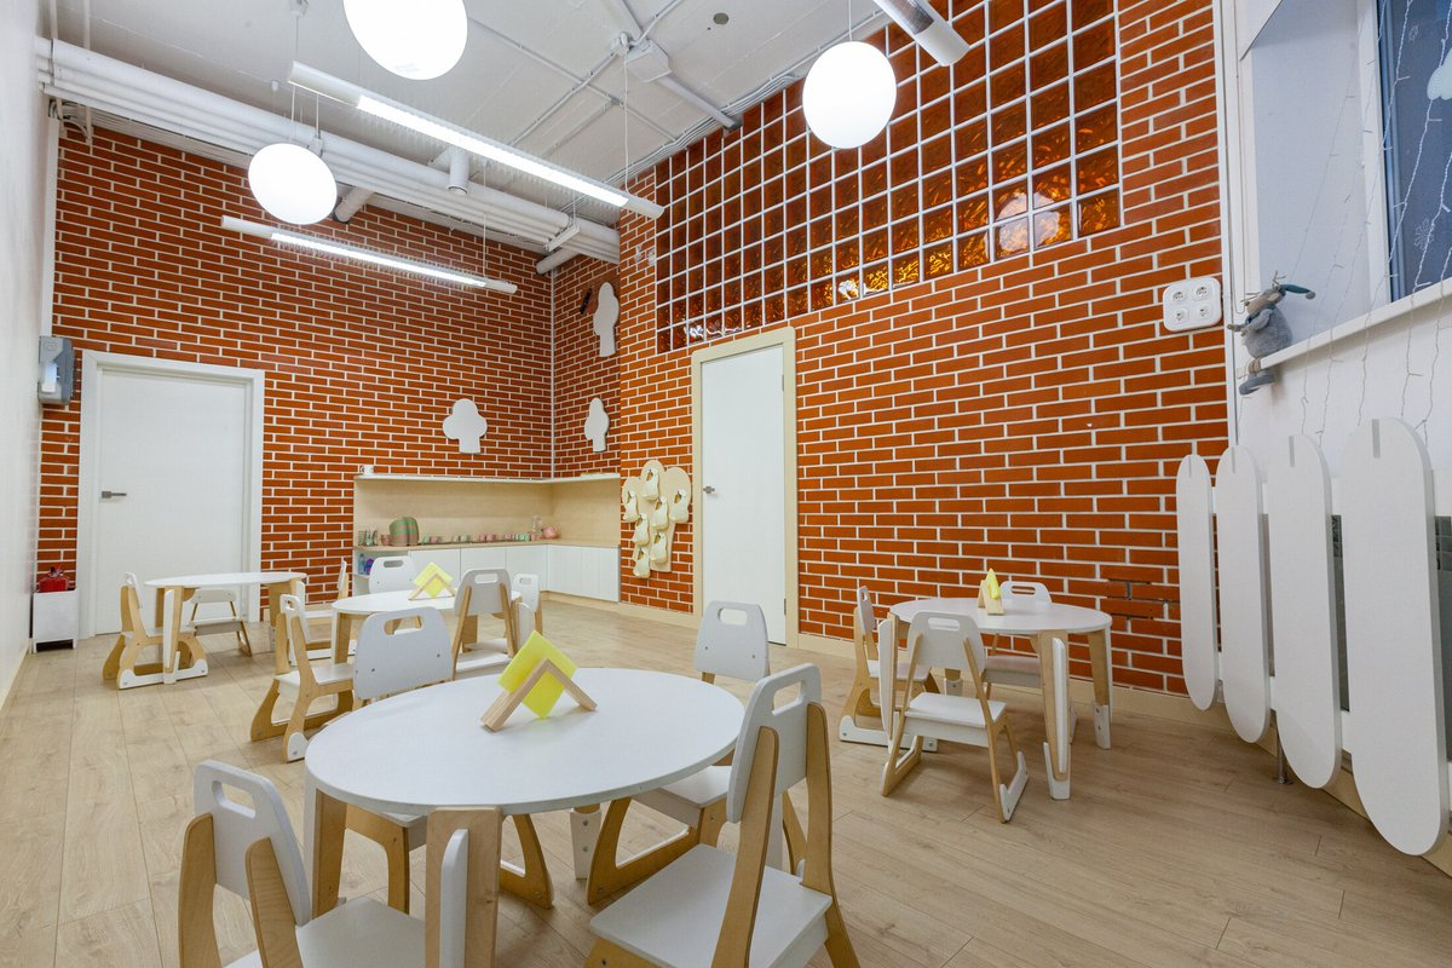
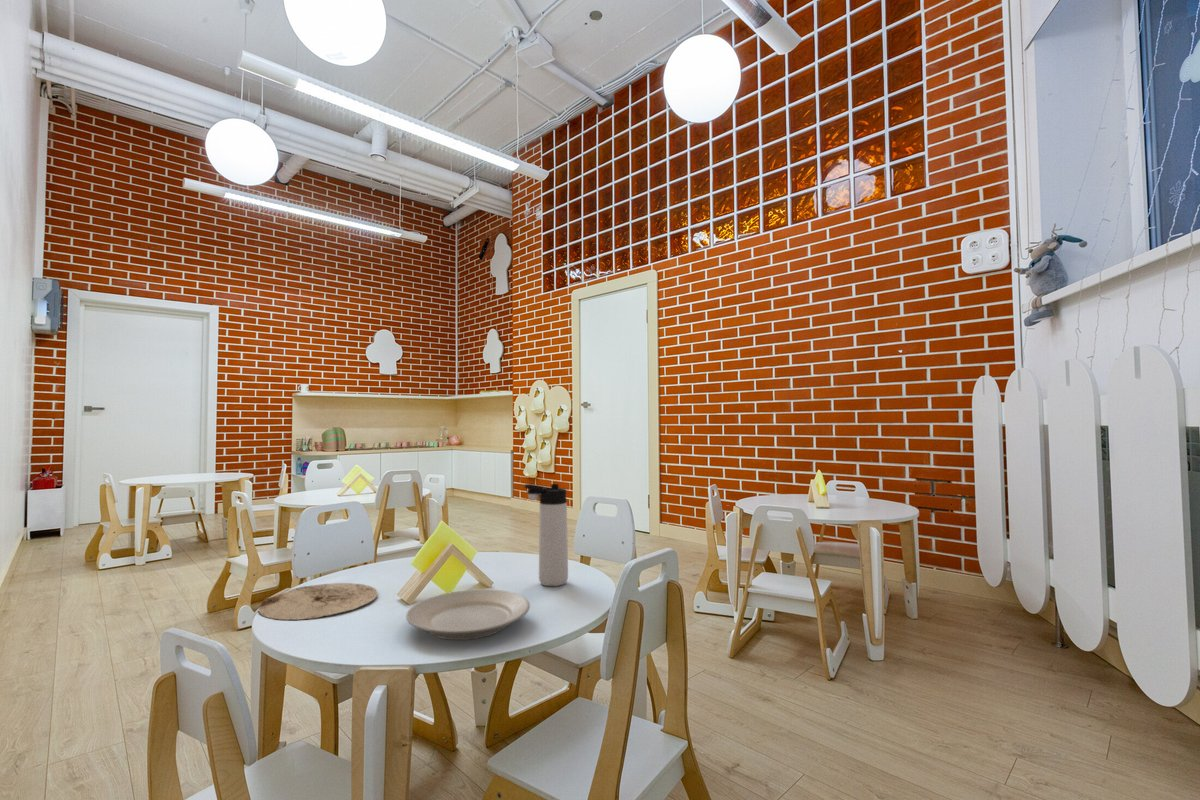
+ thermos bottle (546, 533)
+ plate (320, 597)
+ plate (469, 615)
